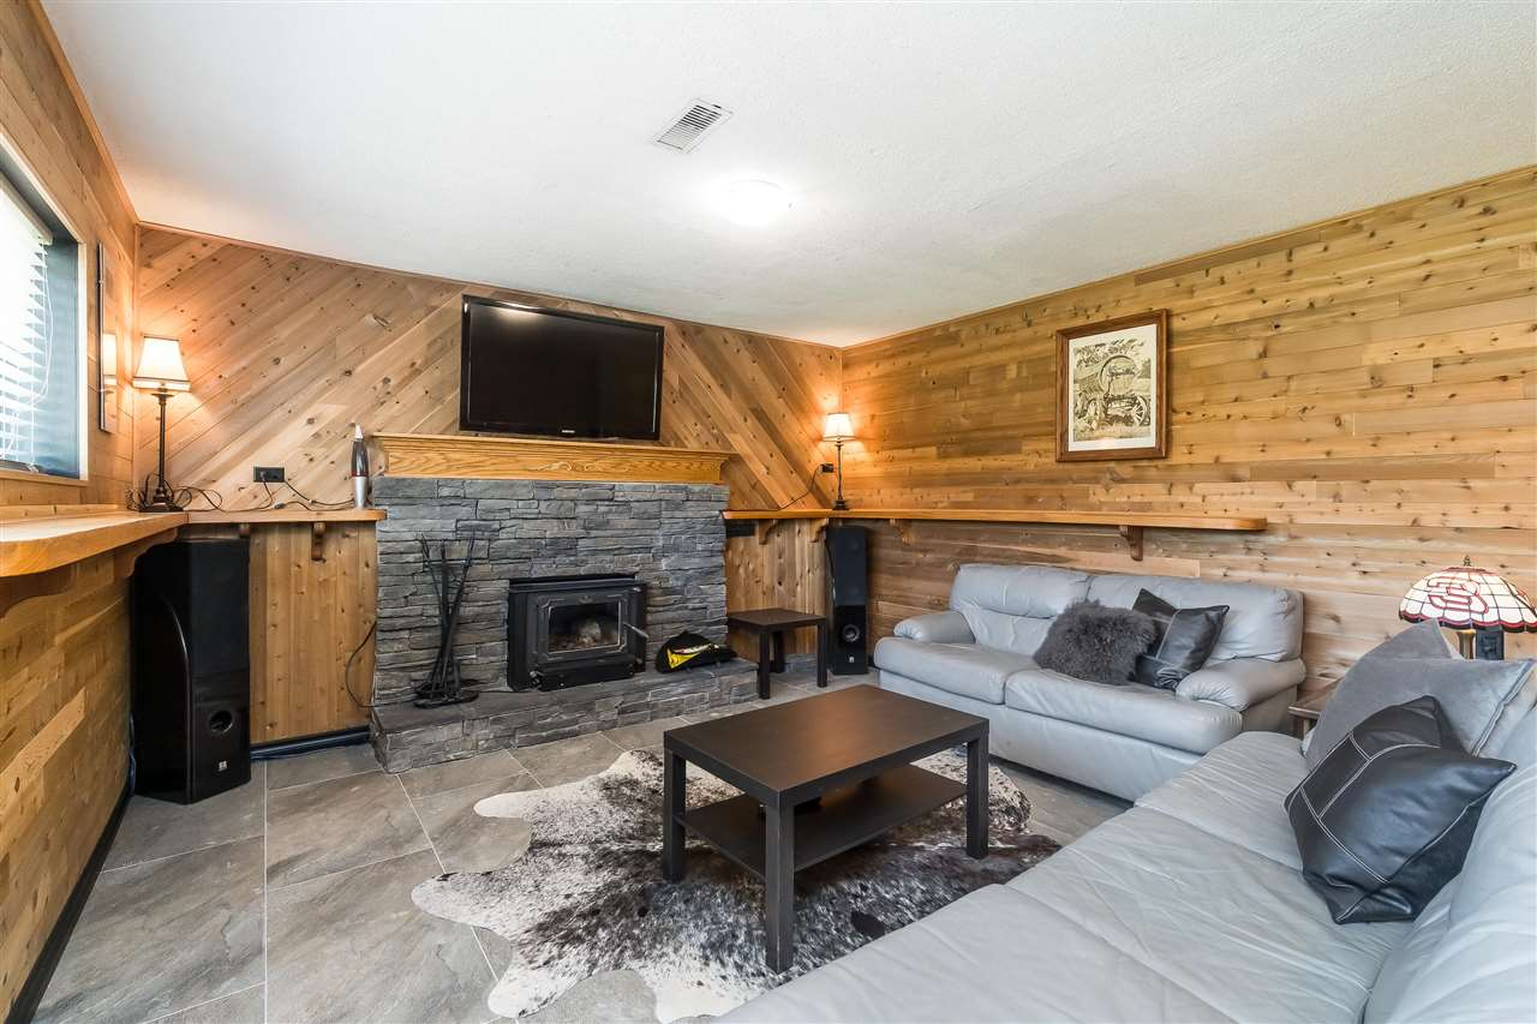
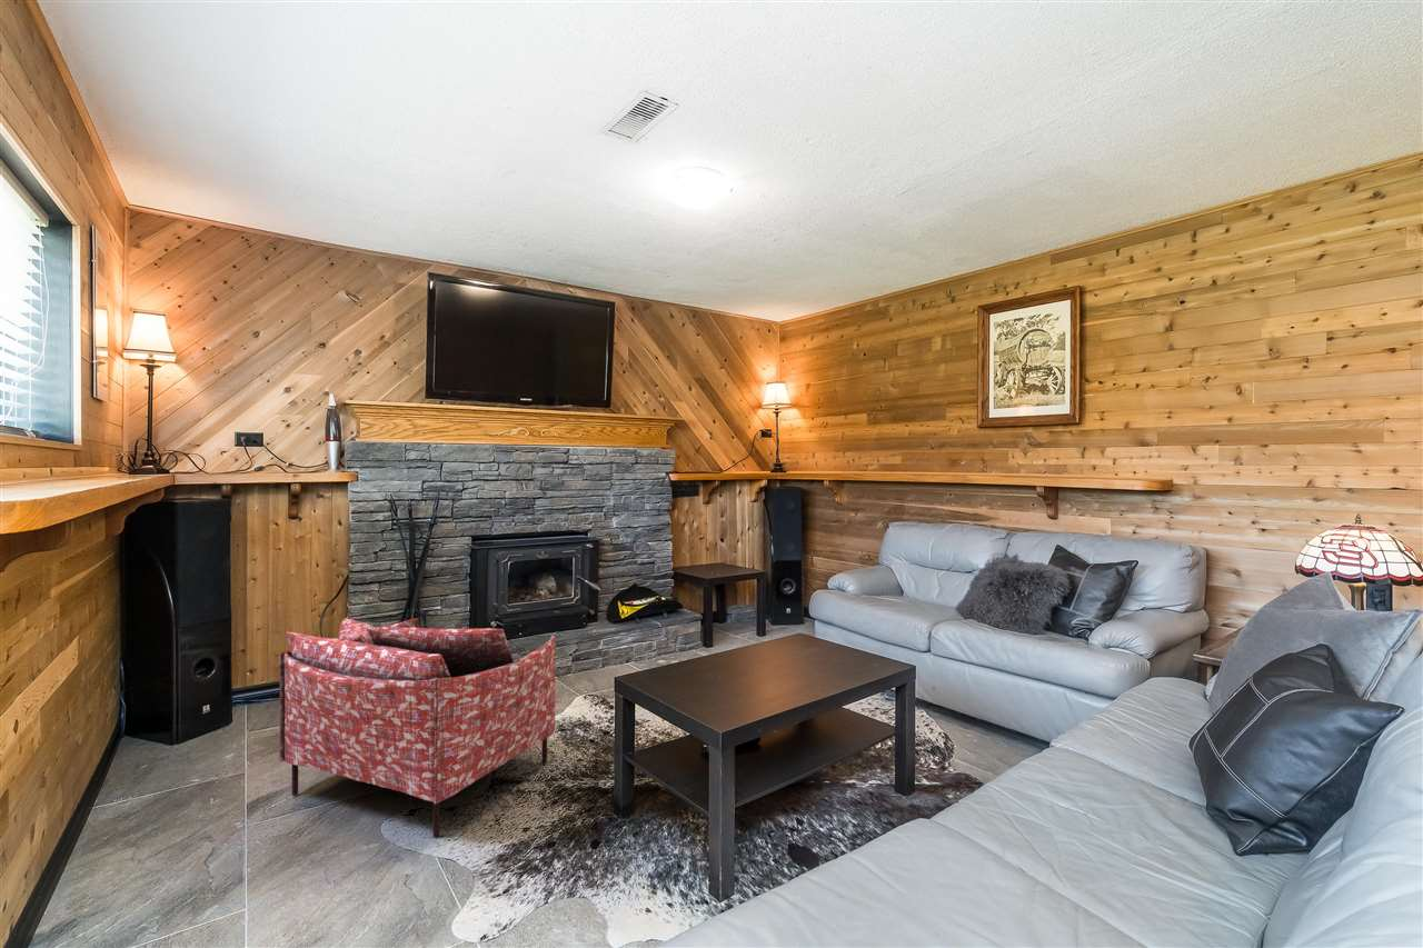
+ armchair (417, 698)
